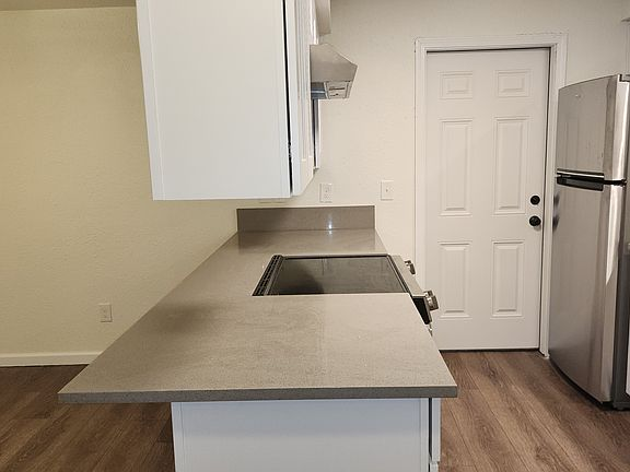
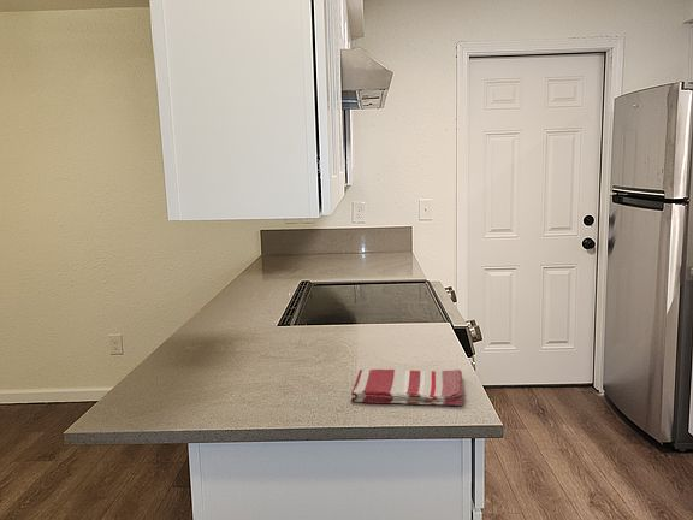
+ dish towel (408, 383)
